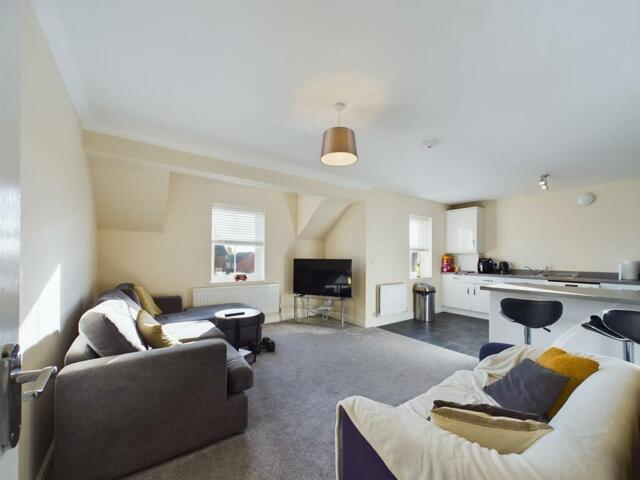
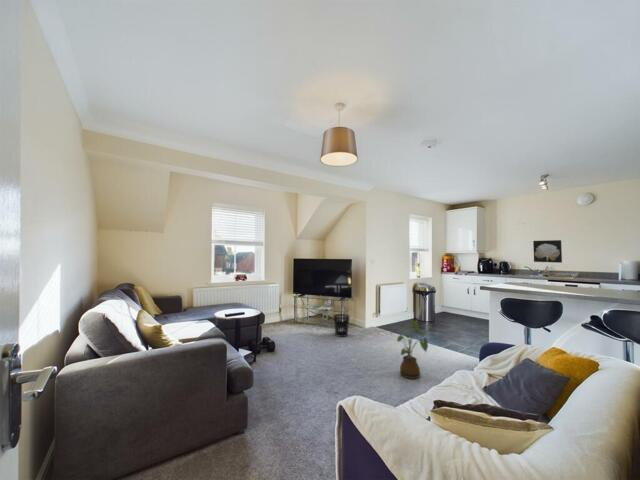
+ house plant (412, 349)
+ wall art (547, 251)
+ wastebasket (341, 325)
